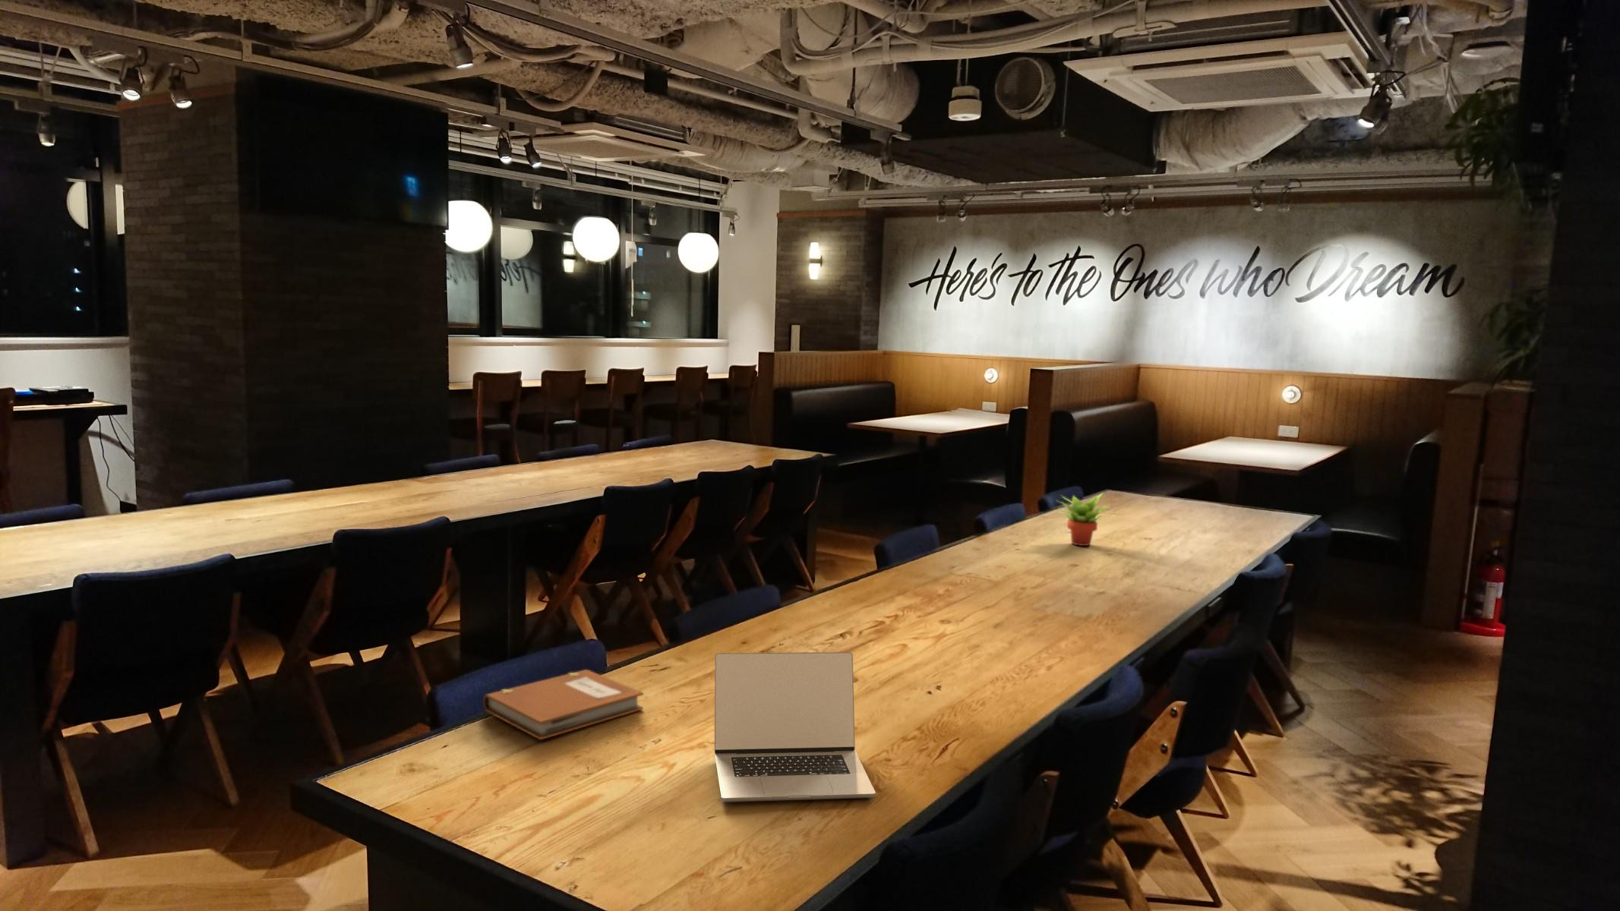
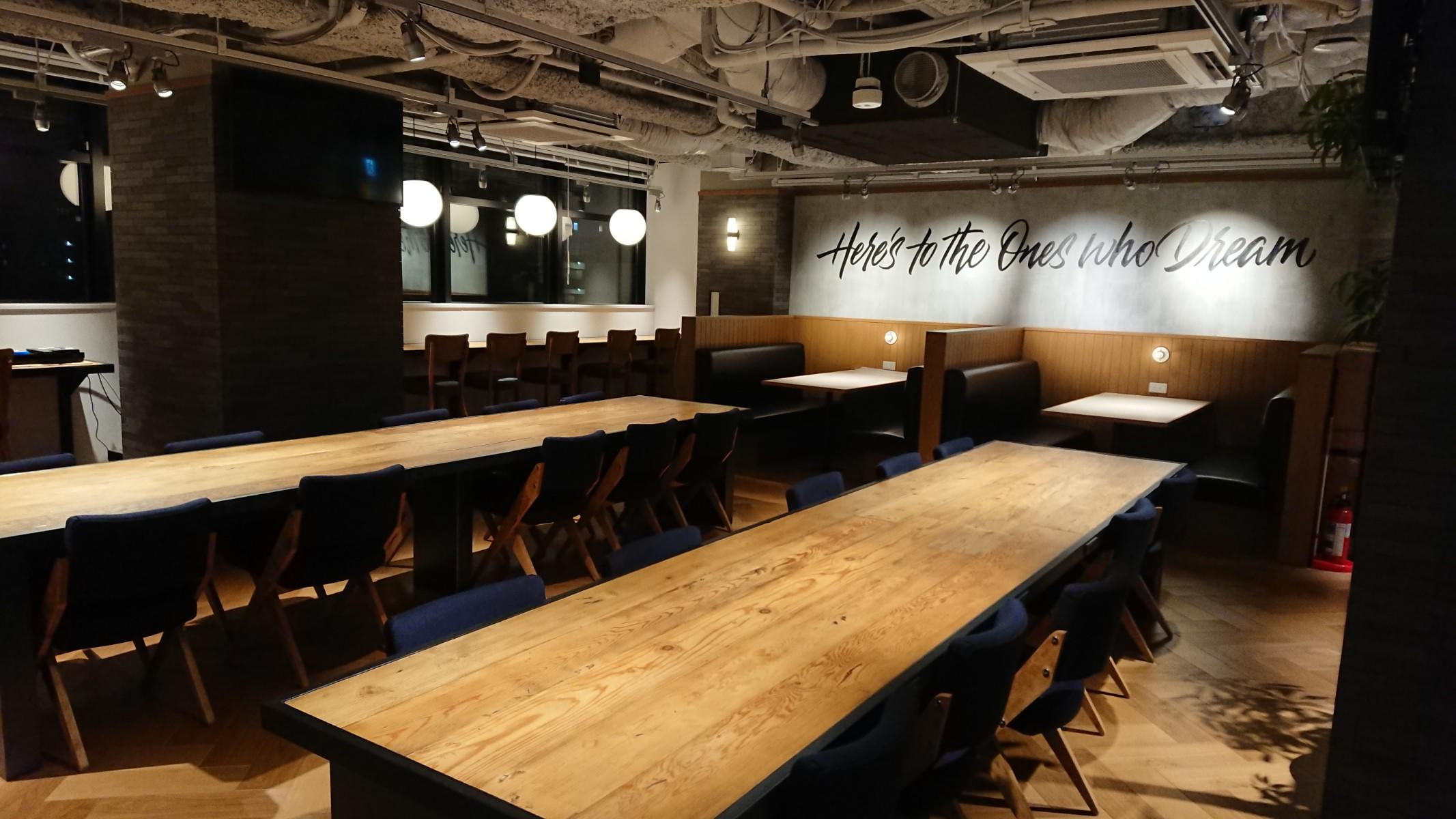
- notebook (566, 700)
- succulent plant (1083, 518)
- laptop (791, 722)
